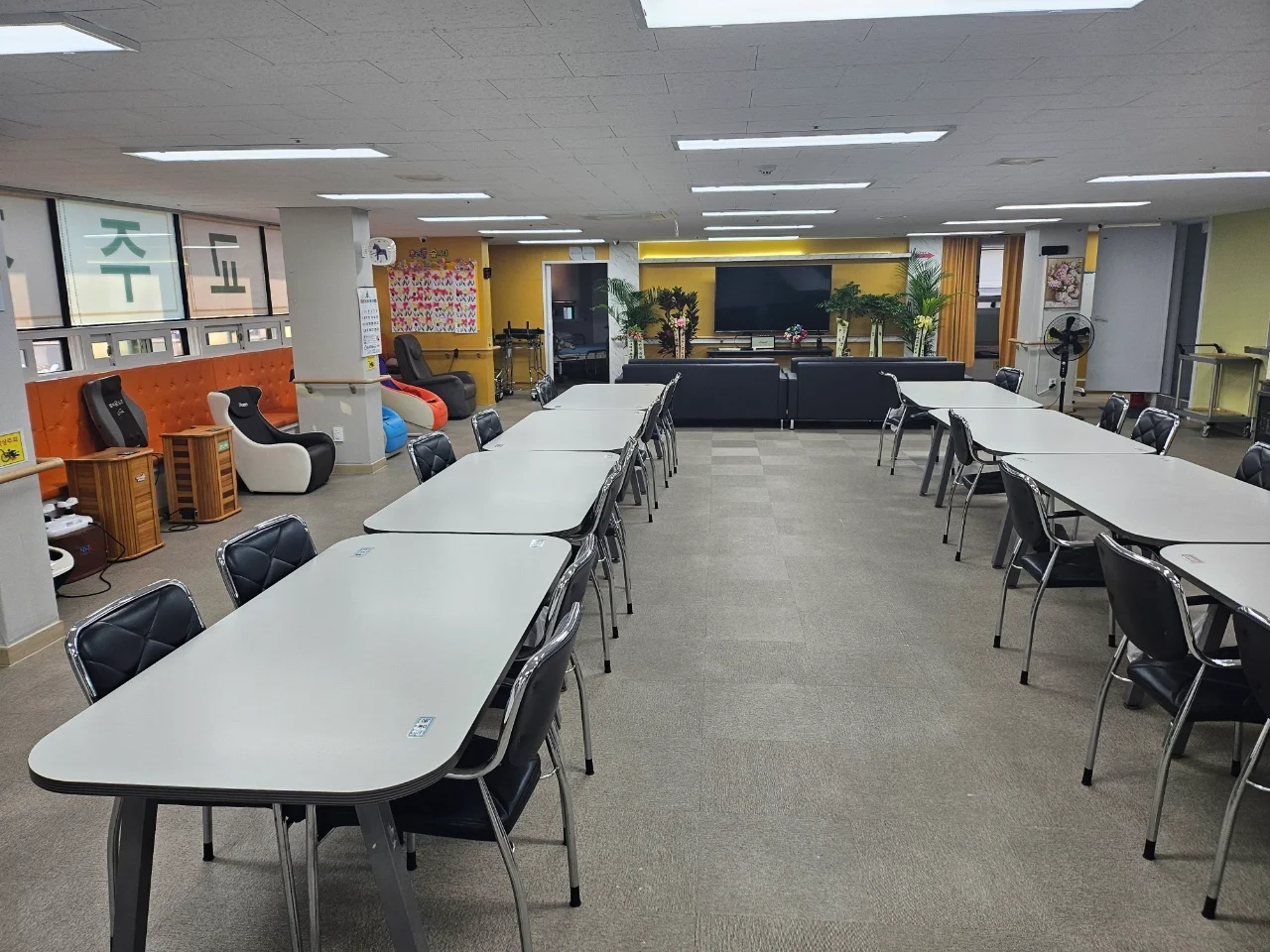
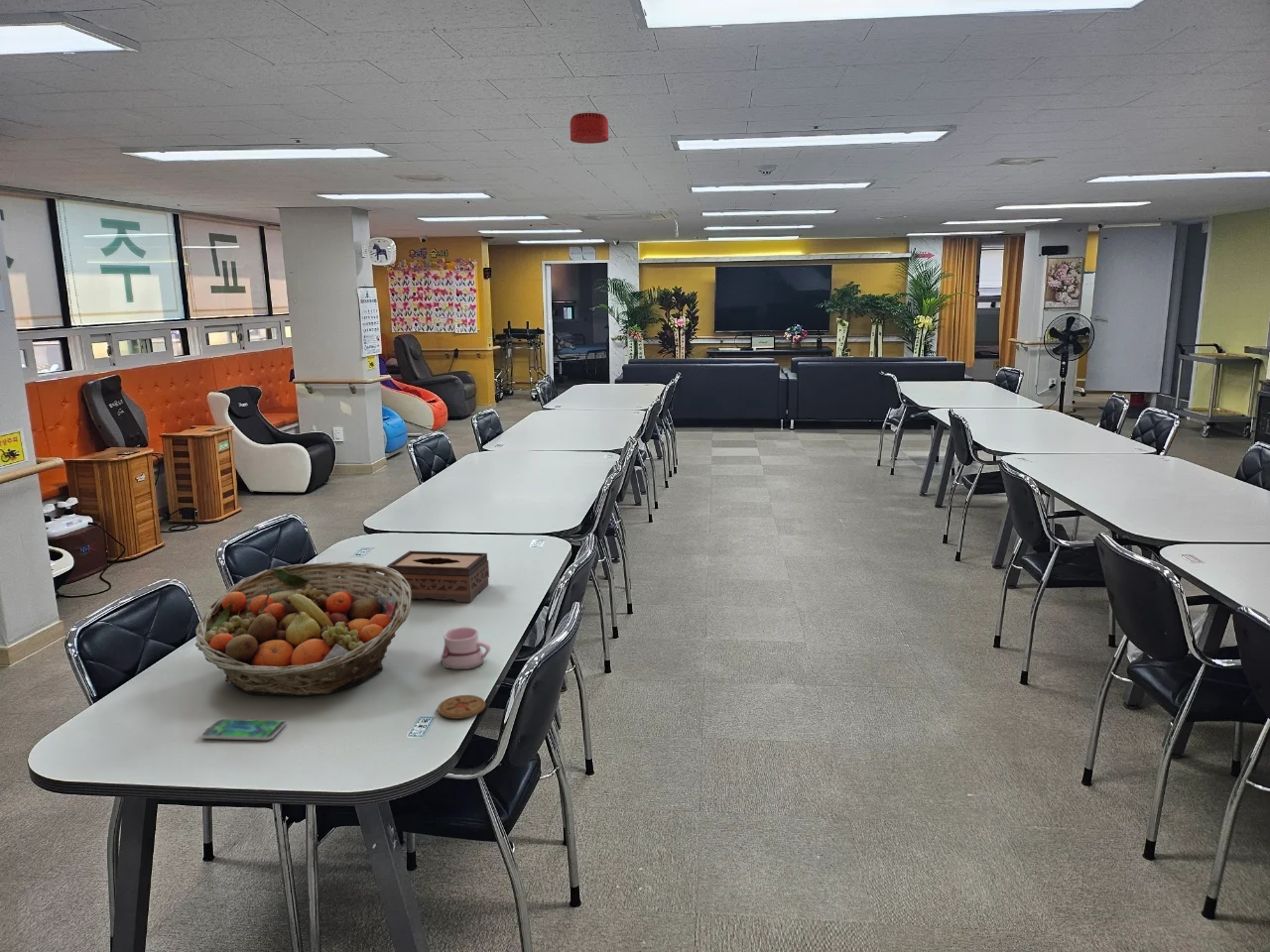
+ tissue box (439, 575)
+ smartphone (244, 729)
+ fruit basket (308, 626)
+ coaster (461, 706)
+ smoke detector (588, 127)
+ mug (464, 648)
